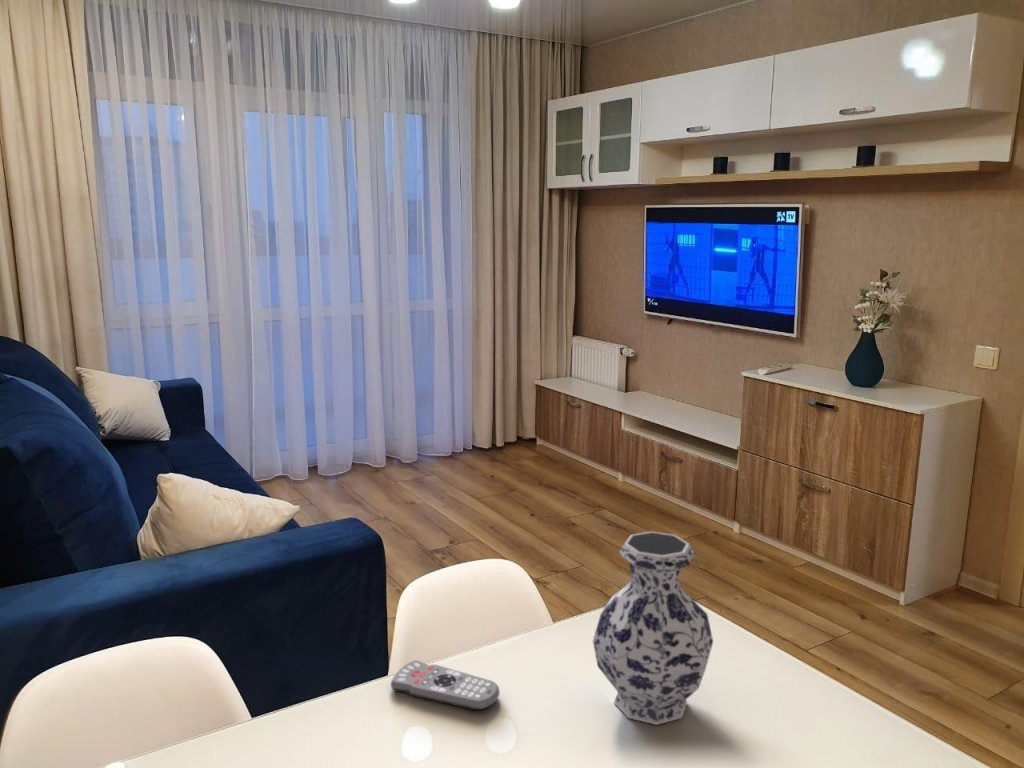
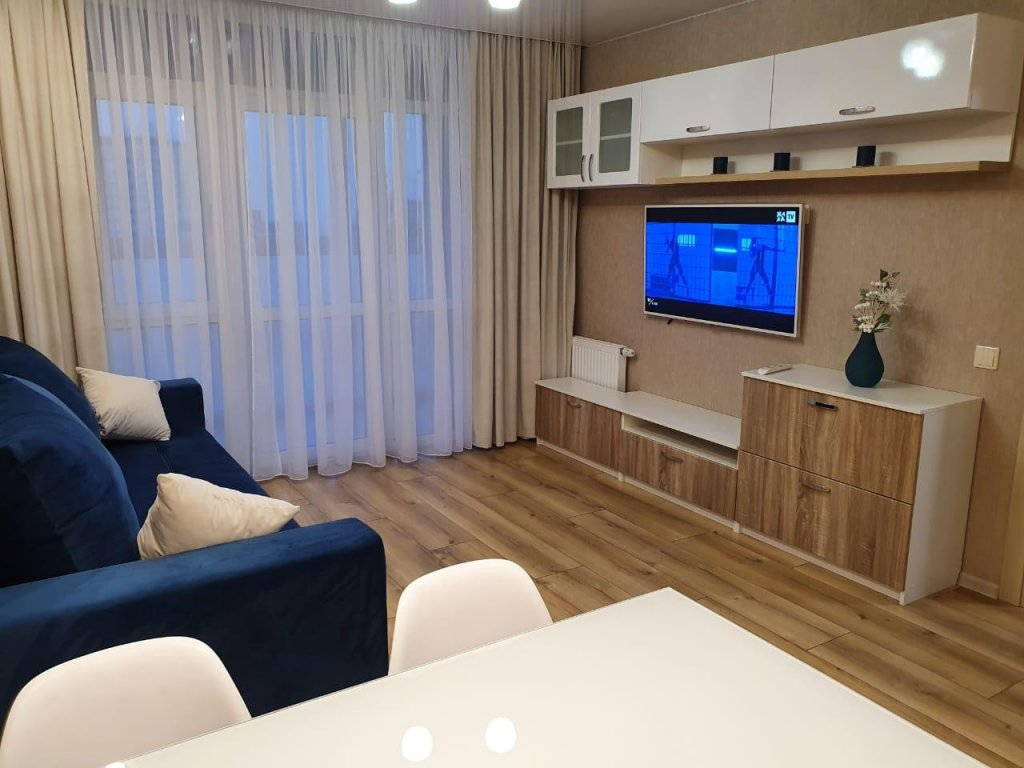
- remote control (446, 686)
- vase (653, 624)
